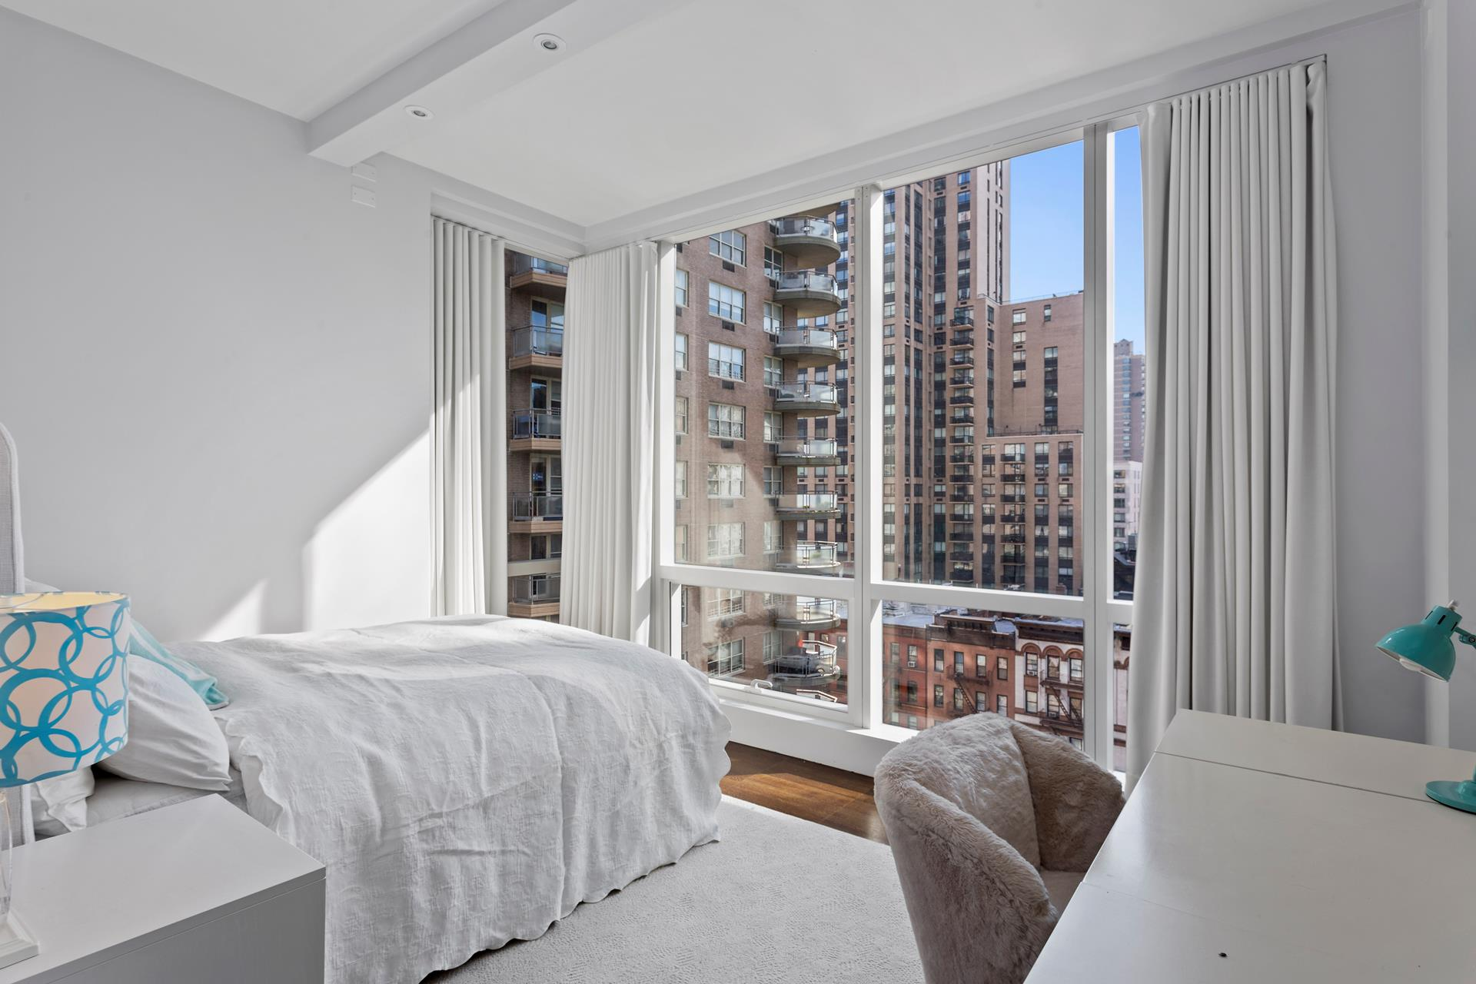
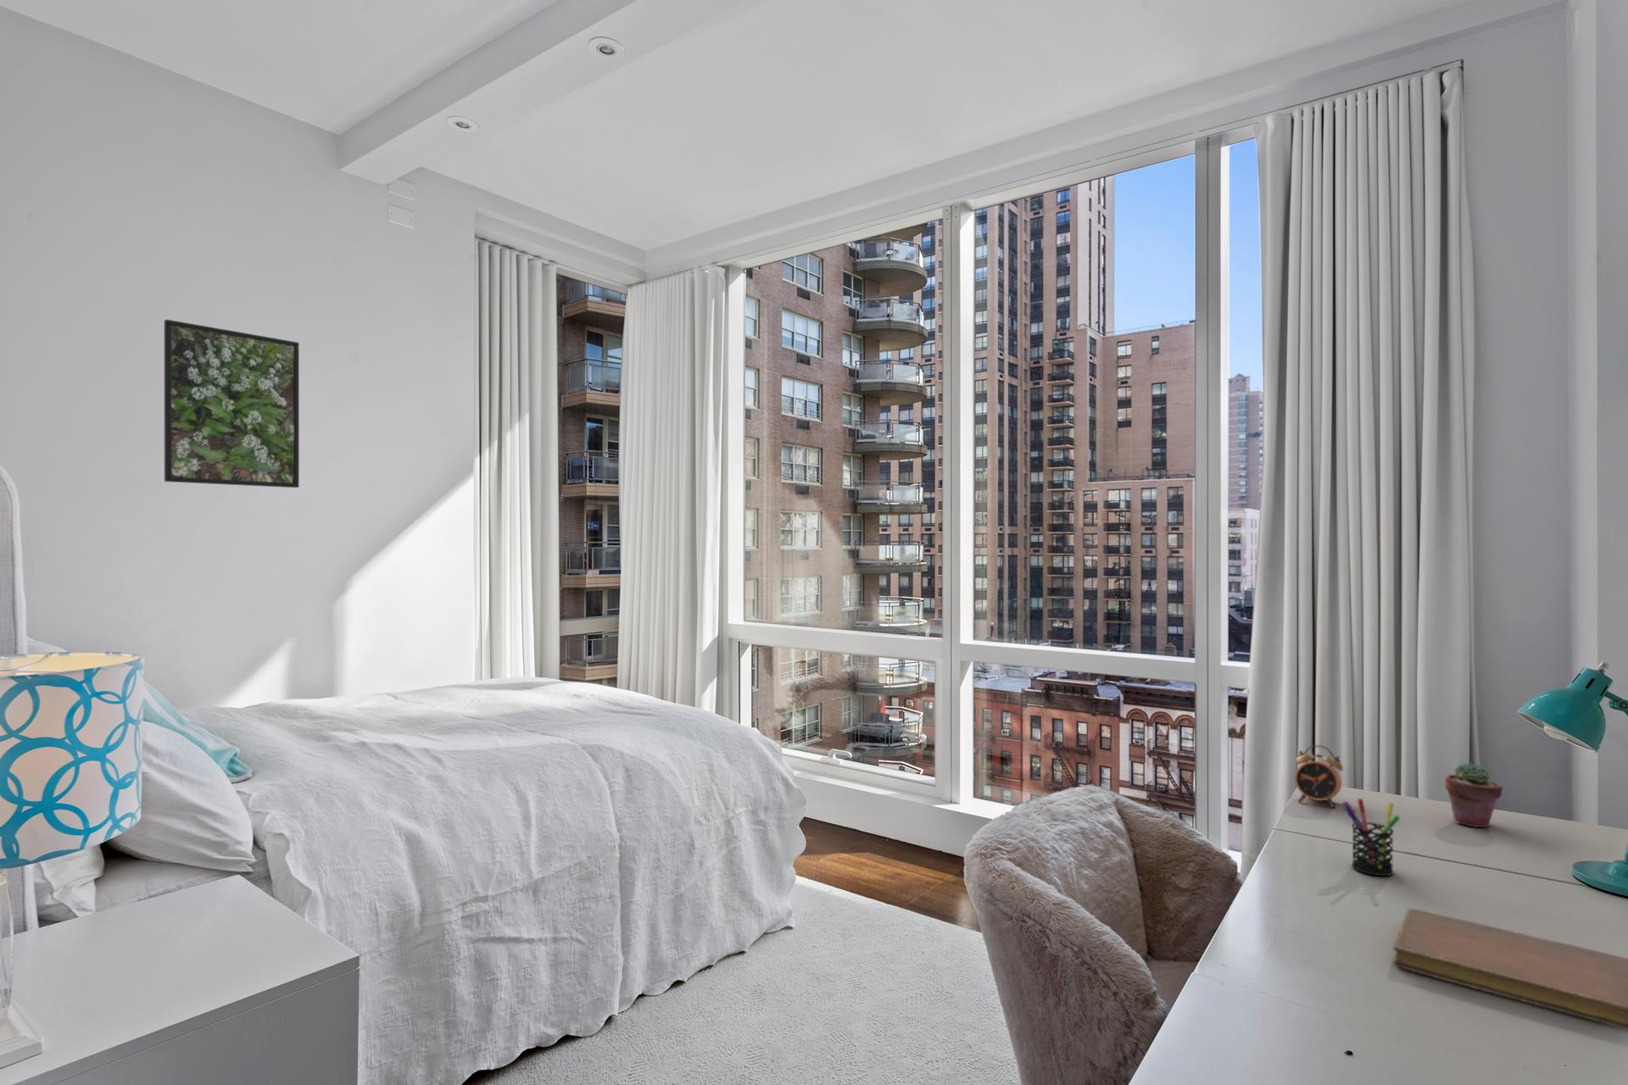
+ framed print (235, 408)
+ alarm clock (1318, 774)
+ notebook (1514, 961)
+ pen holder (1375, 834)
+ potted succulent (1472, 792)
